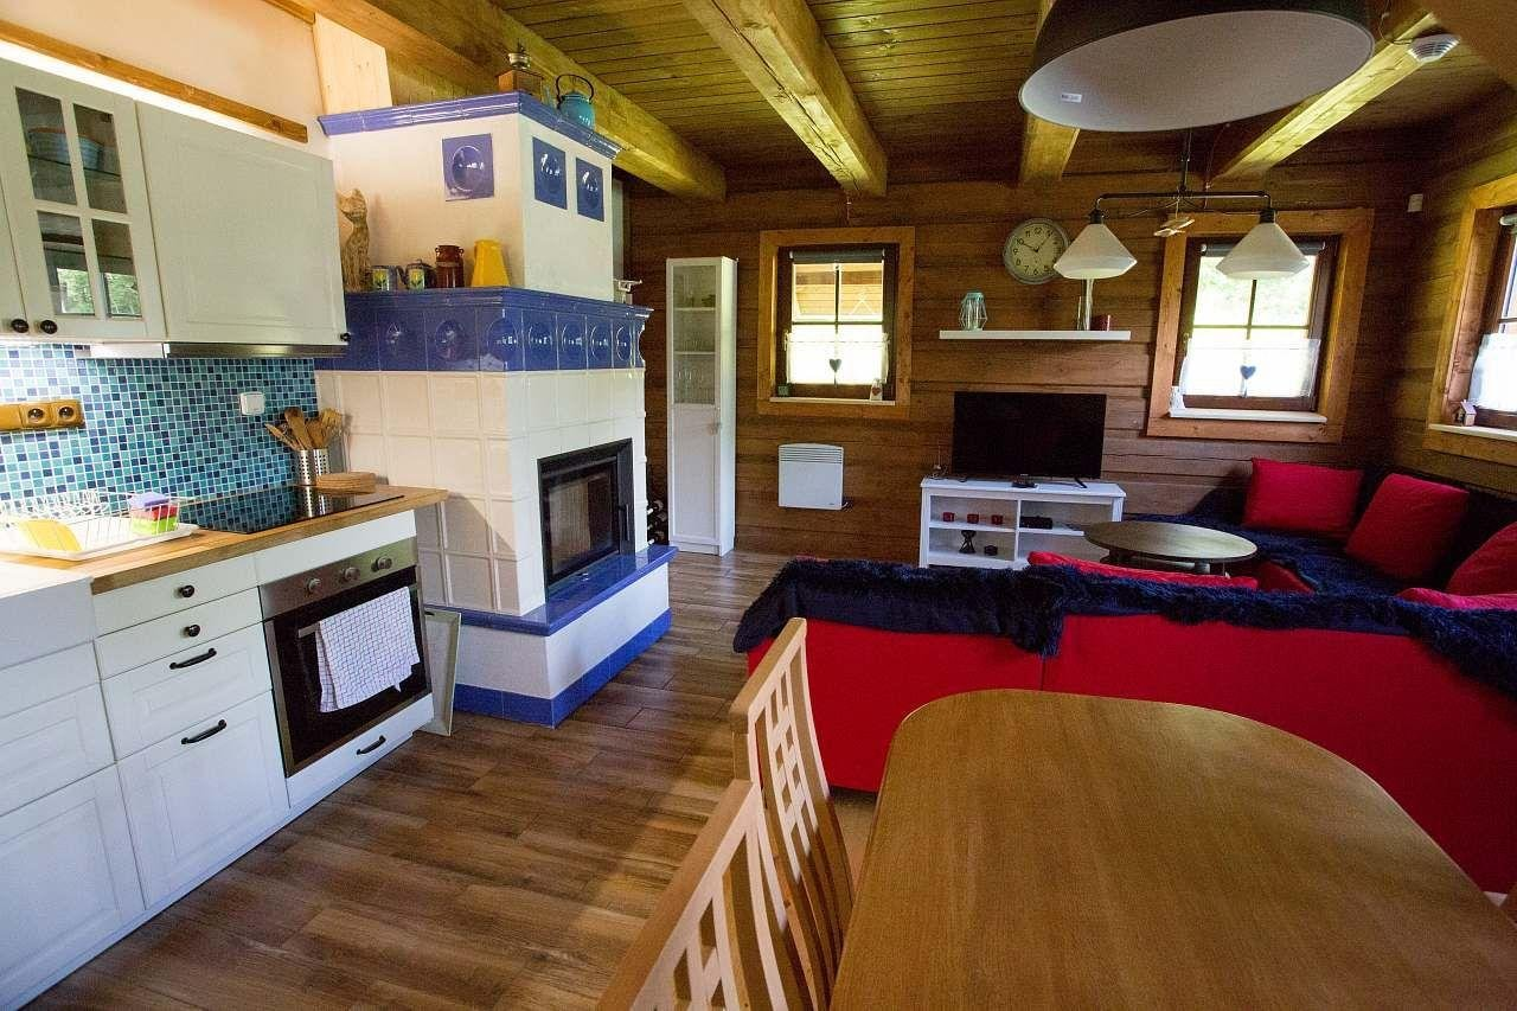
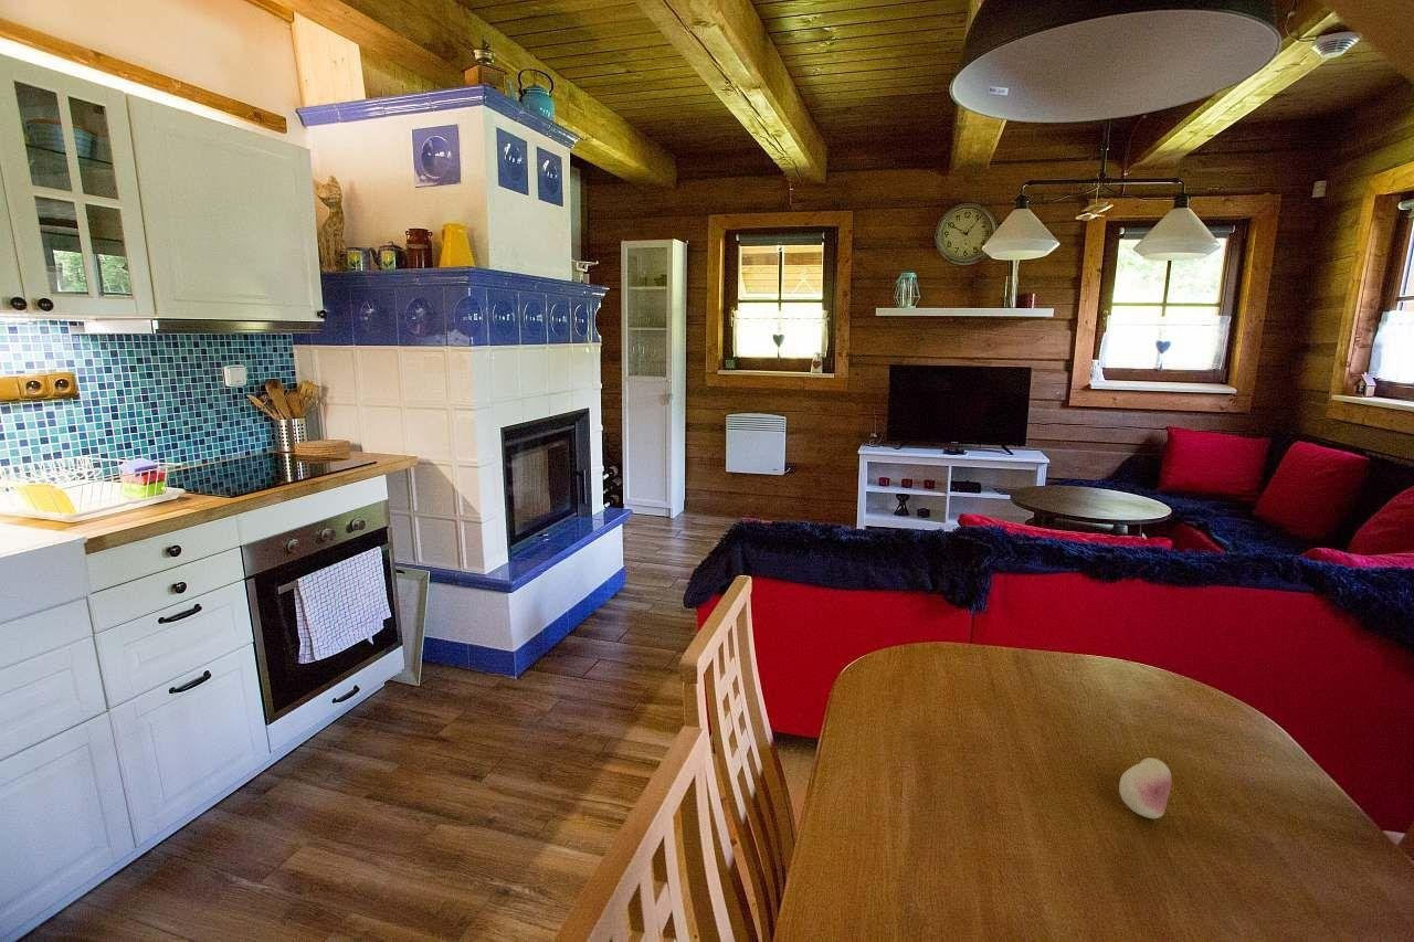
+ fruit (1147, 788)
